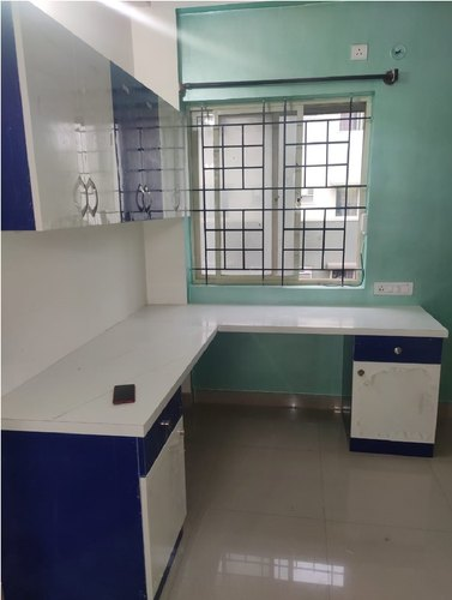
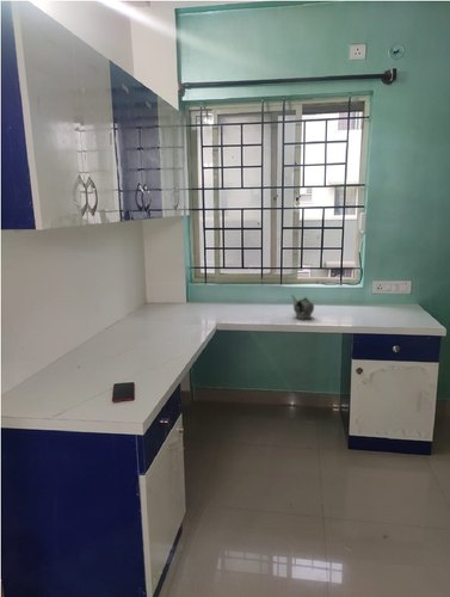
+ teapot (300, 307)
